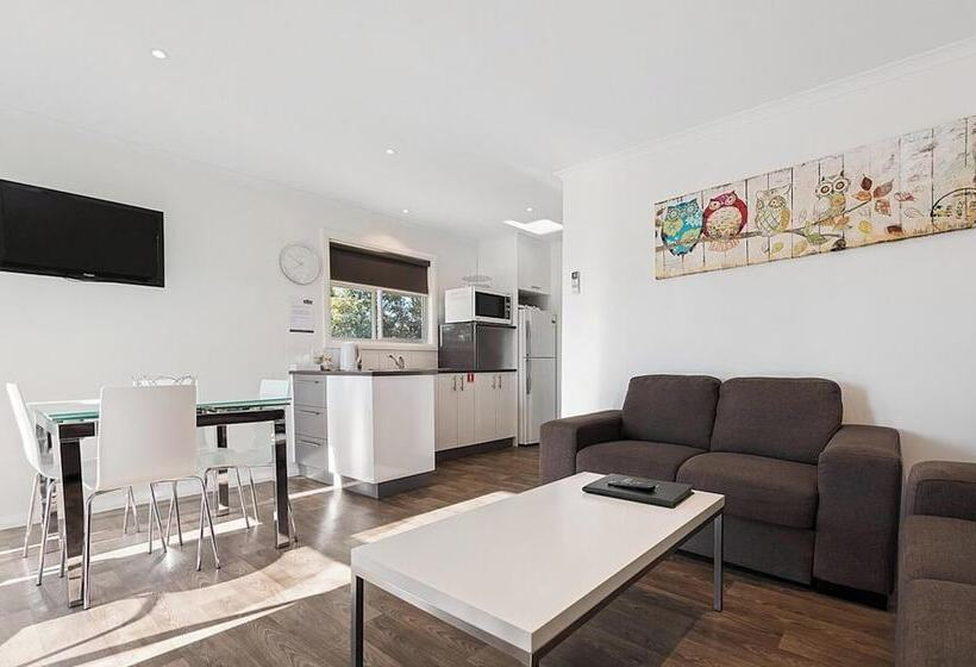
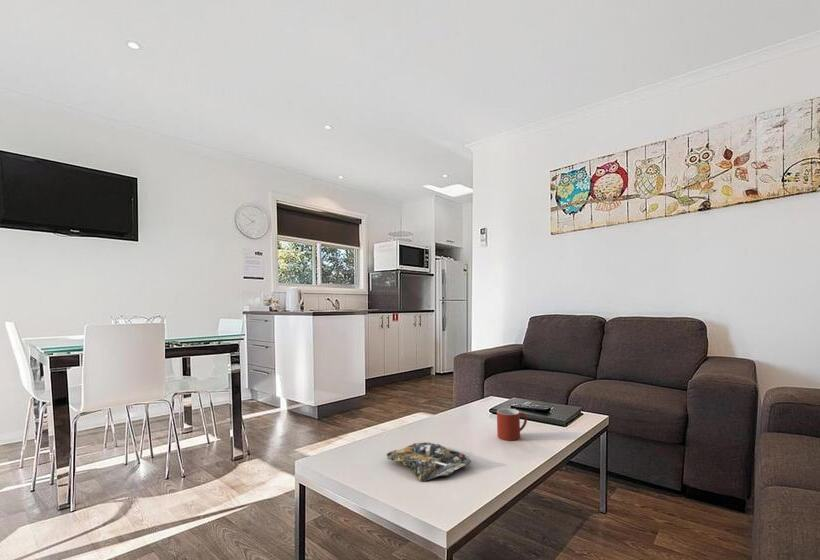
+ magazine (426, 456)
+ mug (512, 423)
